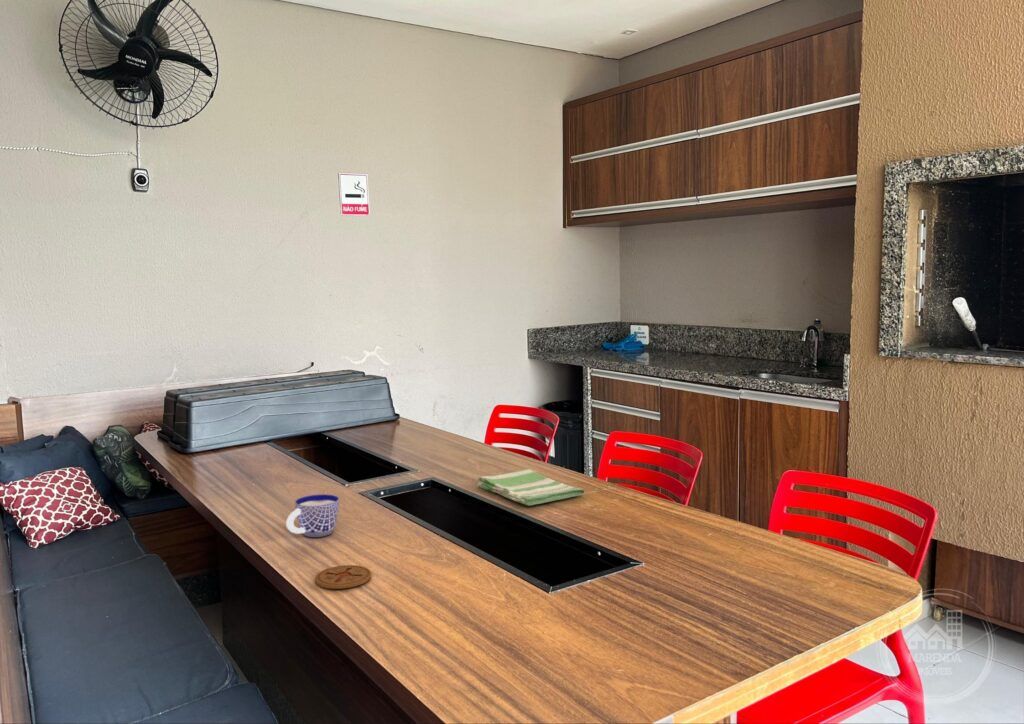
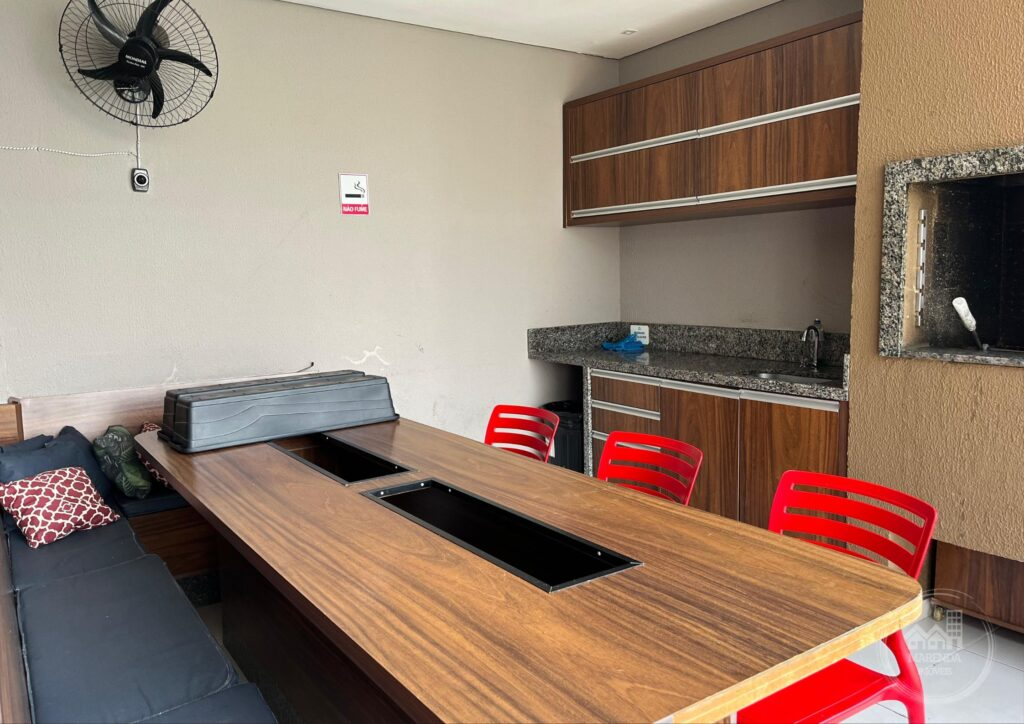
- coaster (343, 576)
- dish towel (528, 485)
- cup (311, 518)
